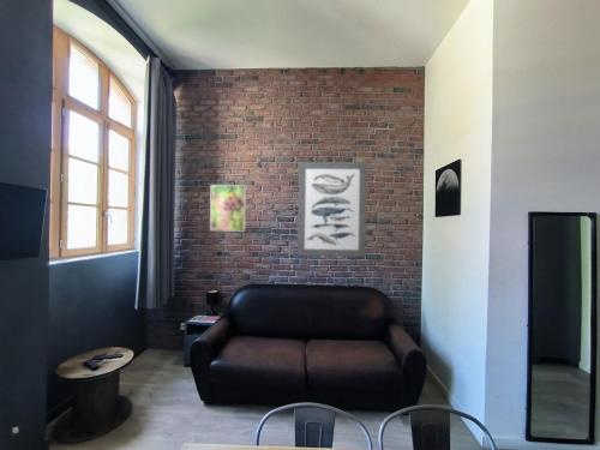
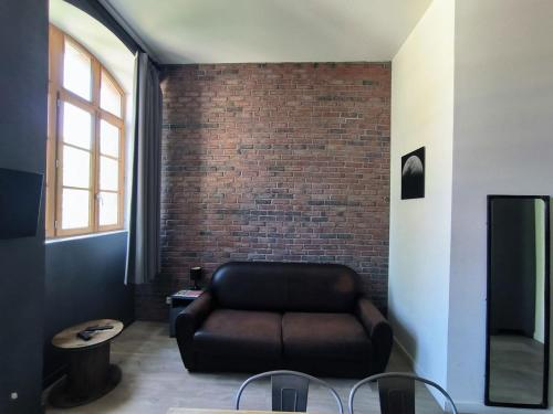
- wall art (331, 209)
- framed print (227, 208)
